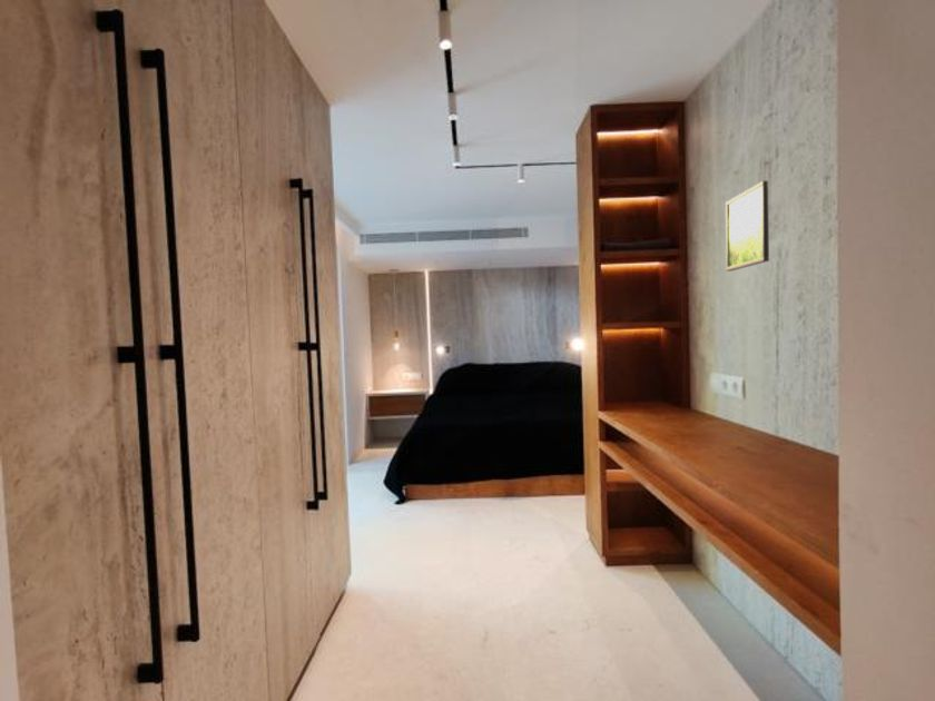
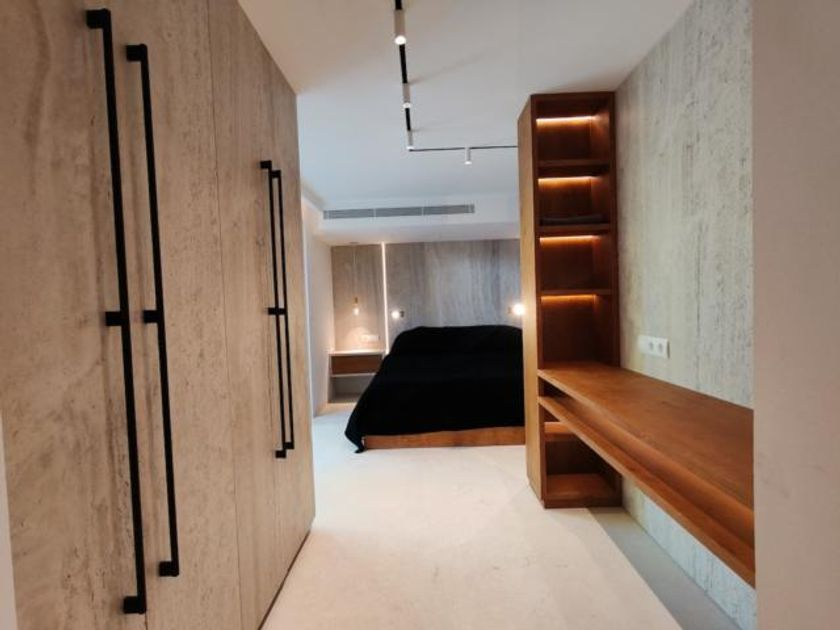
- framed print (745, 229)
